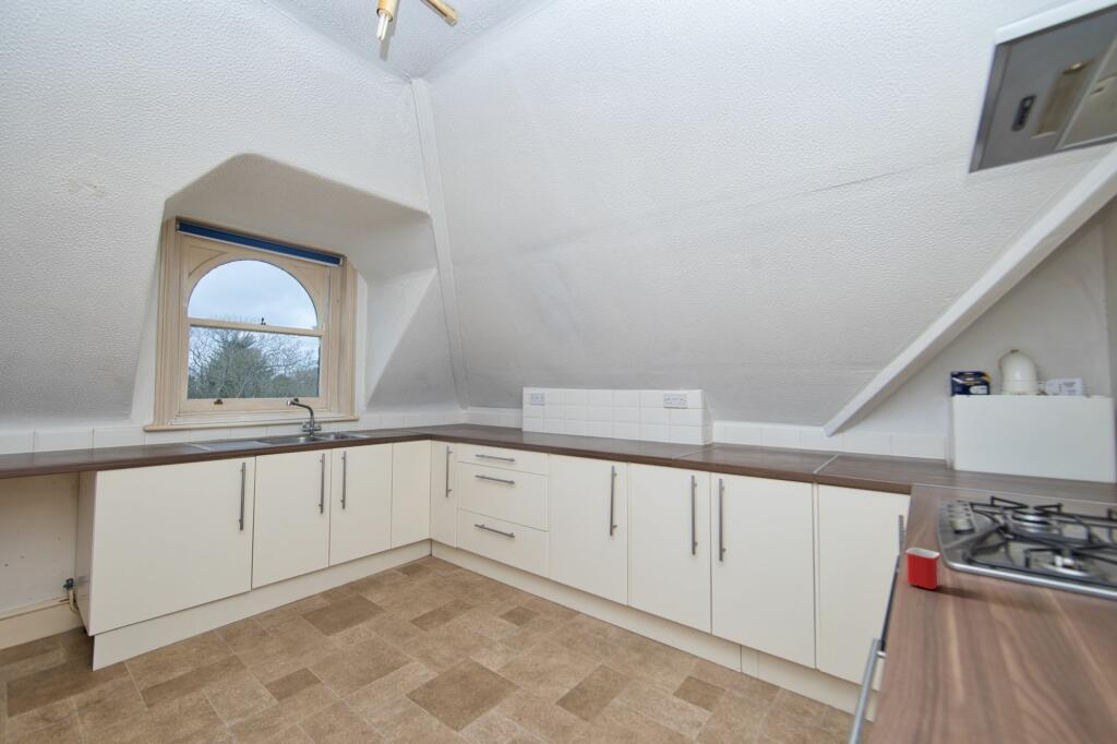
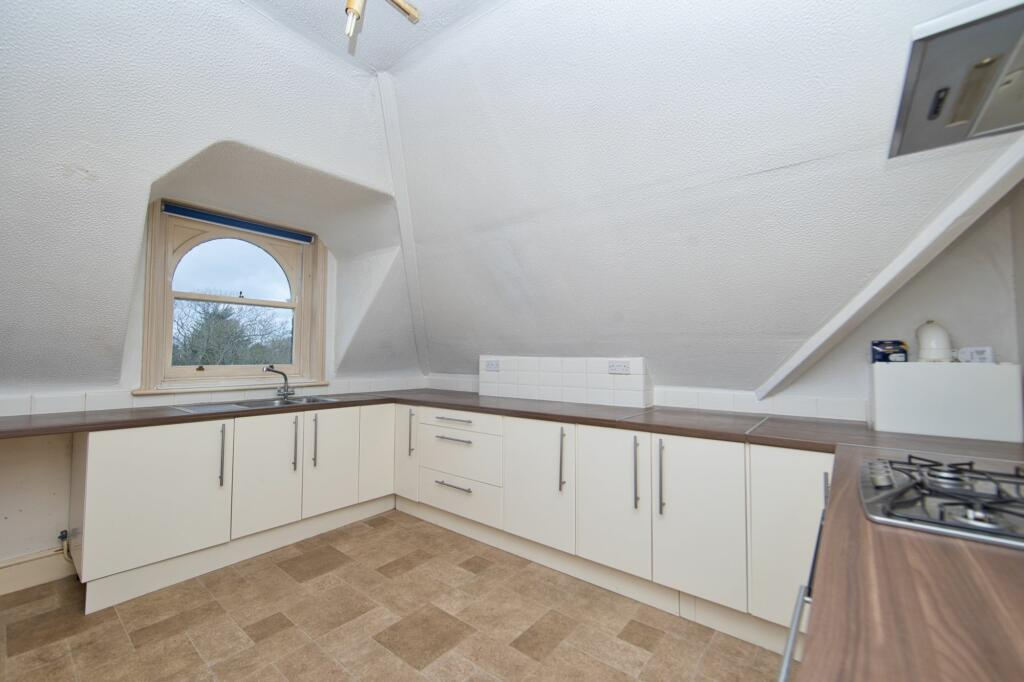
- mug (930, 576)
